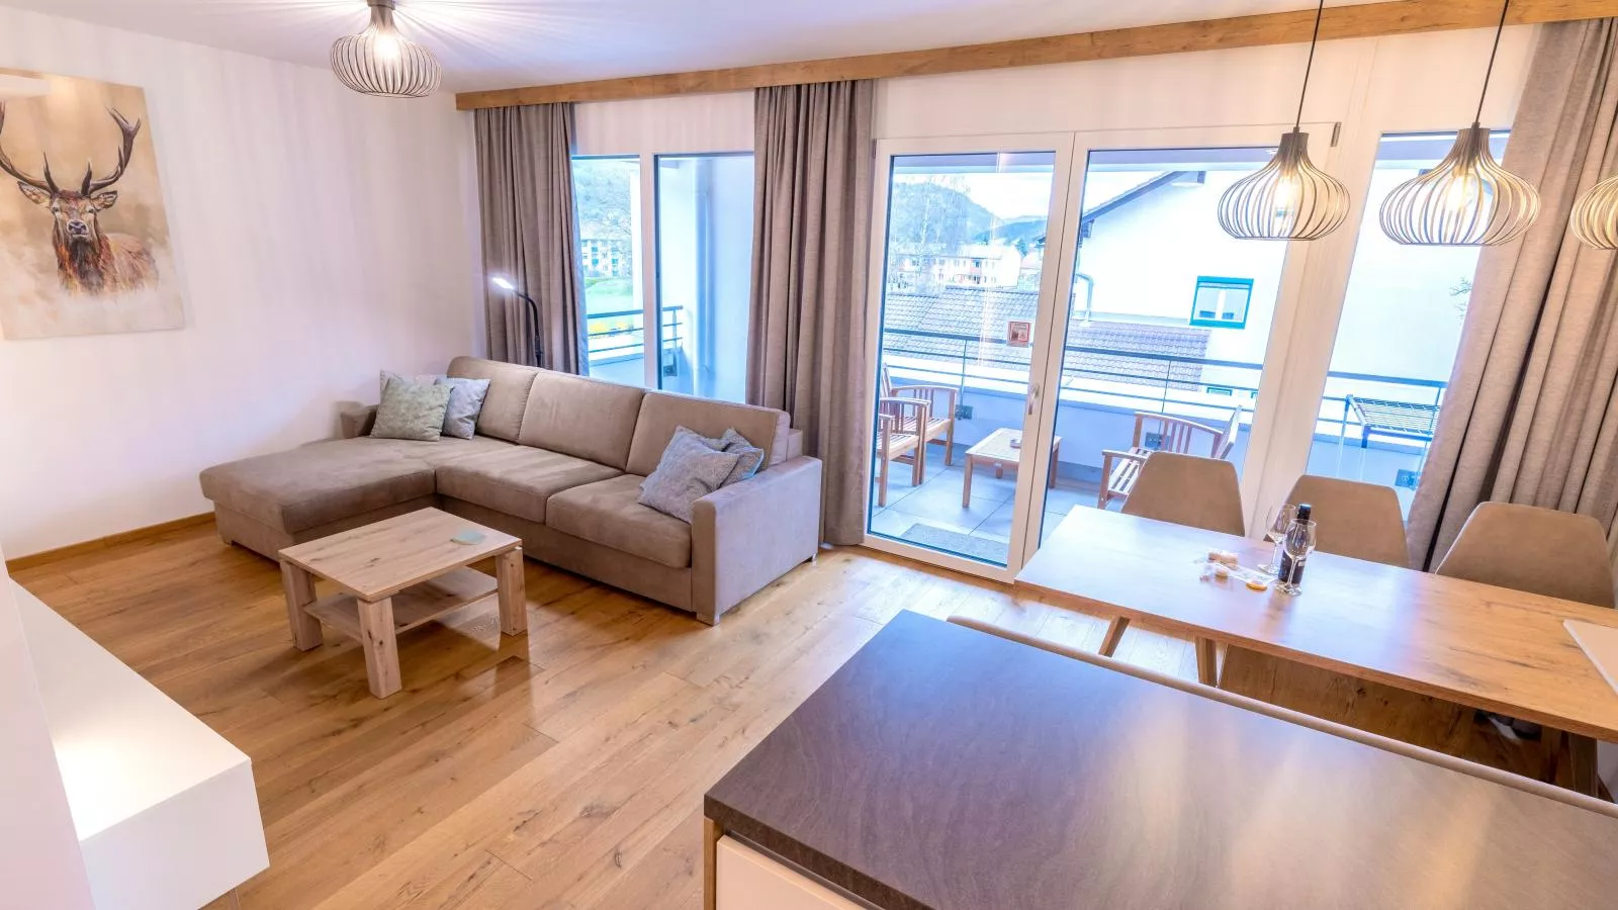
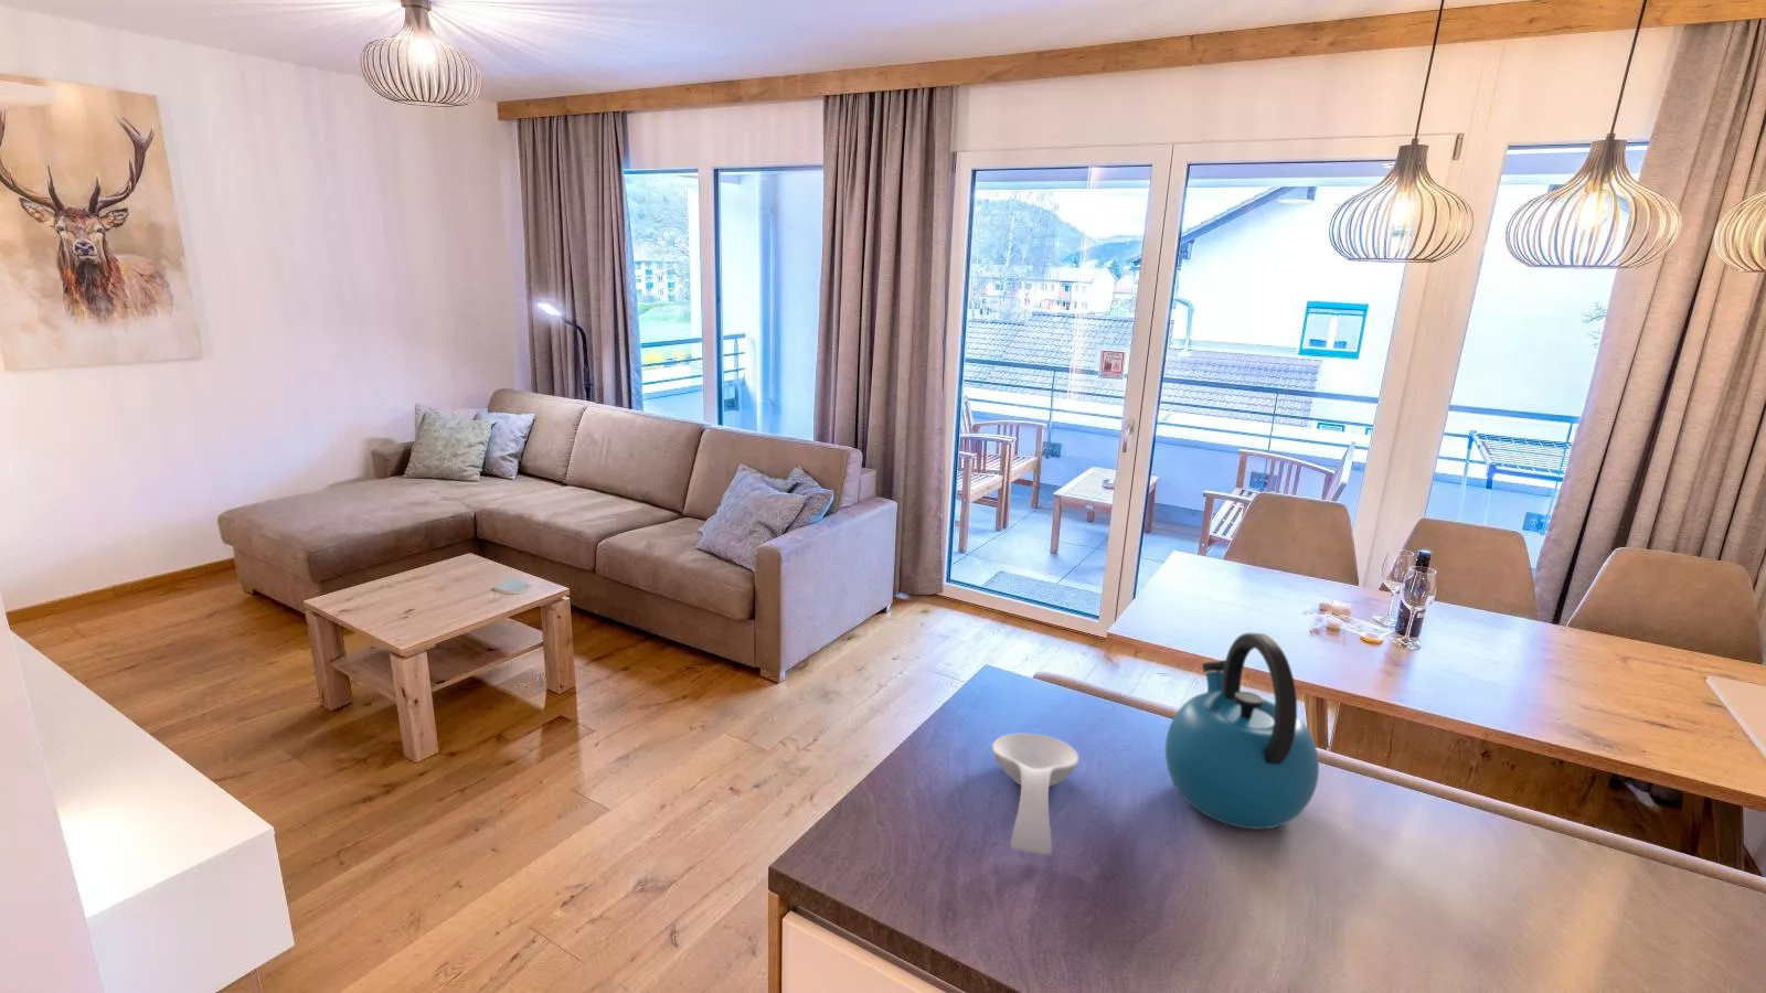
+ kettle (1242, 714)
+ spoon rest (1035, 775)
